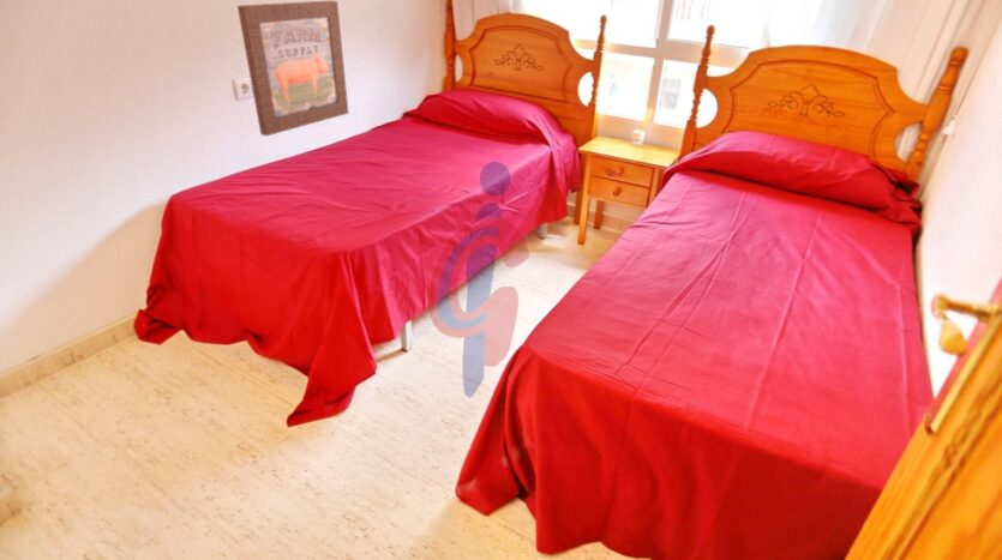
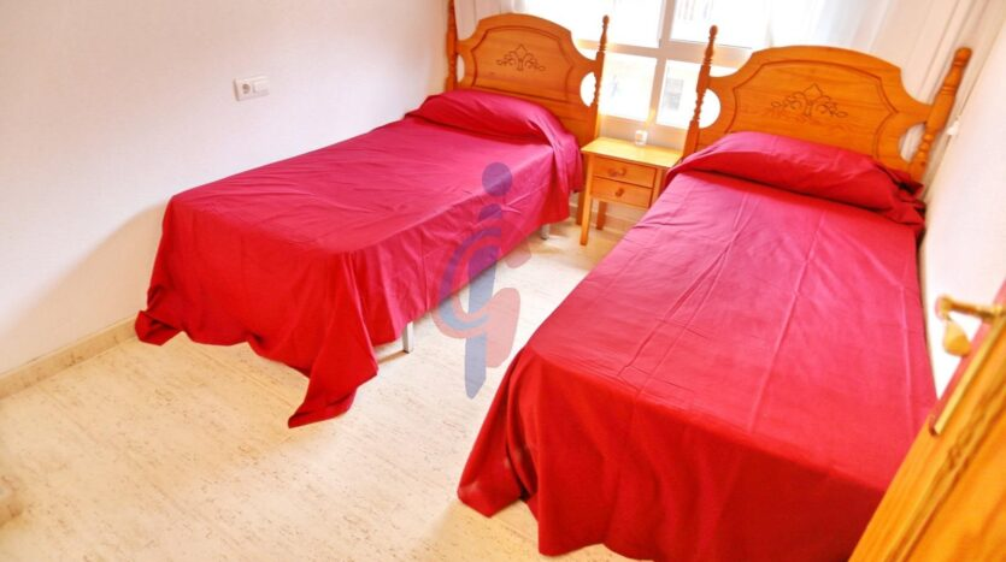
- wall art (300, 66)
